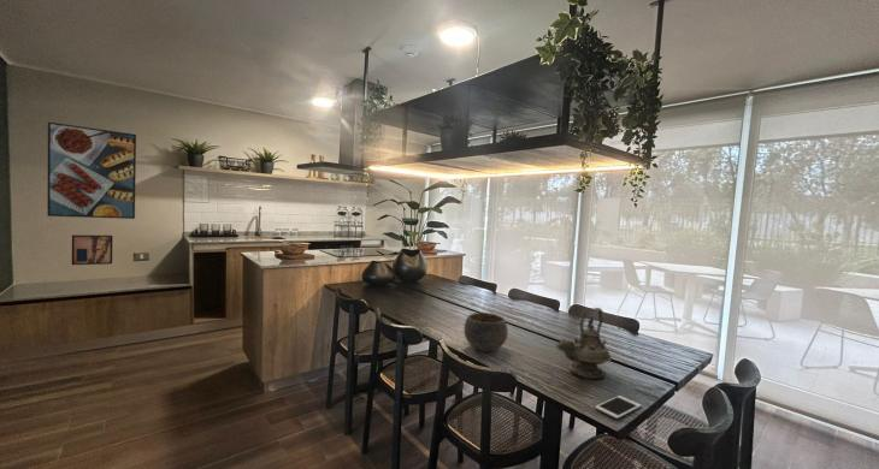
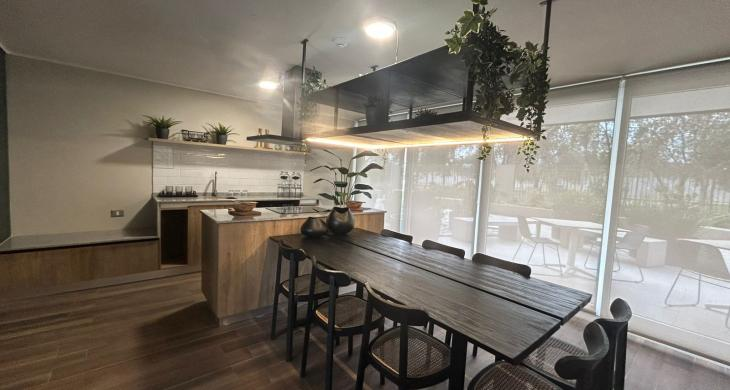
- cell phone (618, 406)
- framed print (94, 173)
- wall art (93, 249)
- bowl (485, 333)
- teapot (580, 340)
